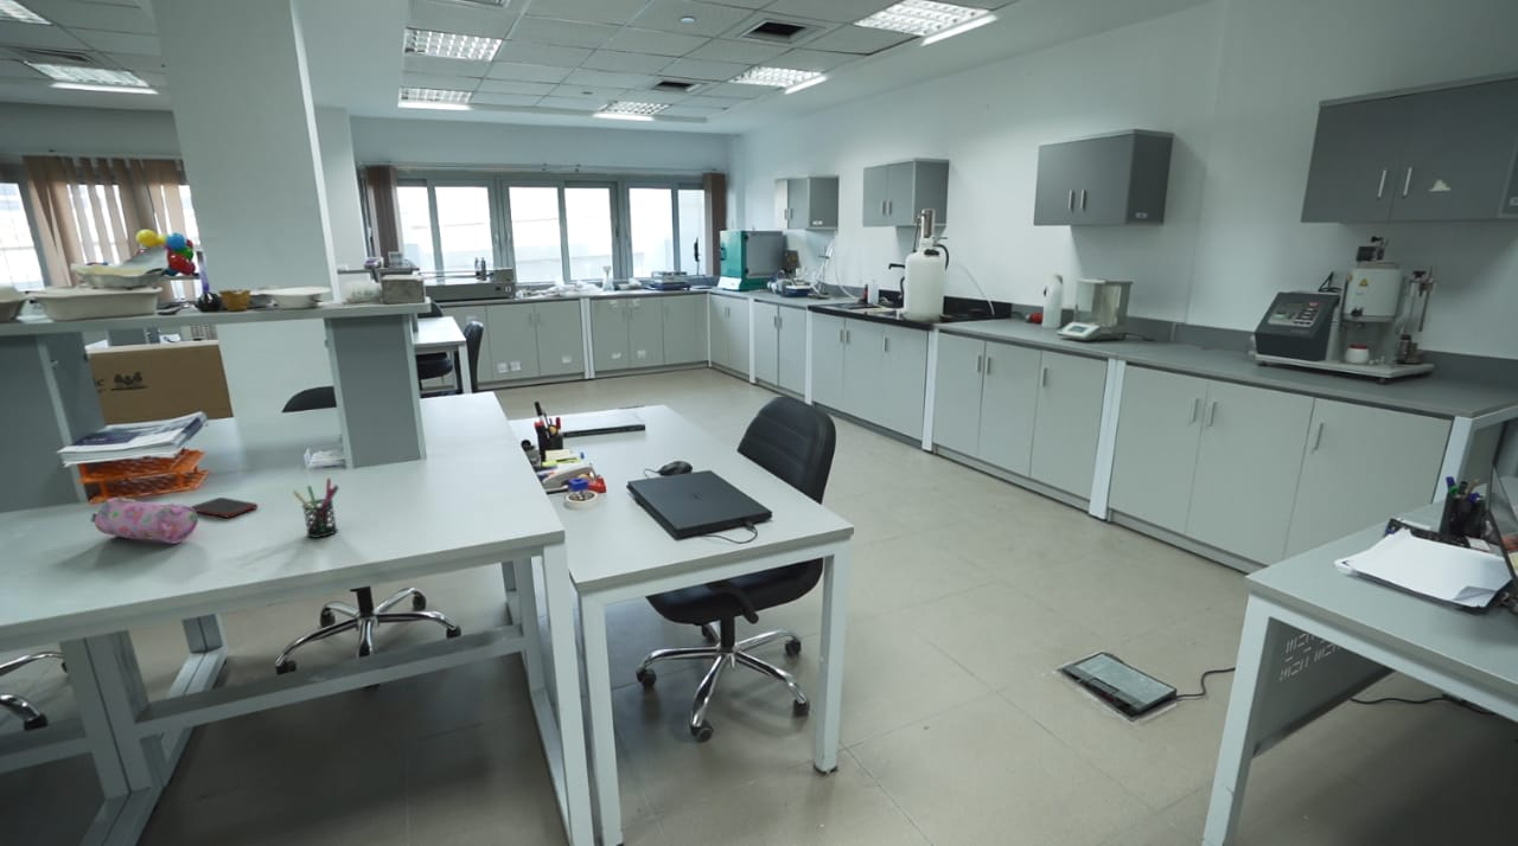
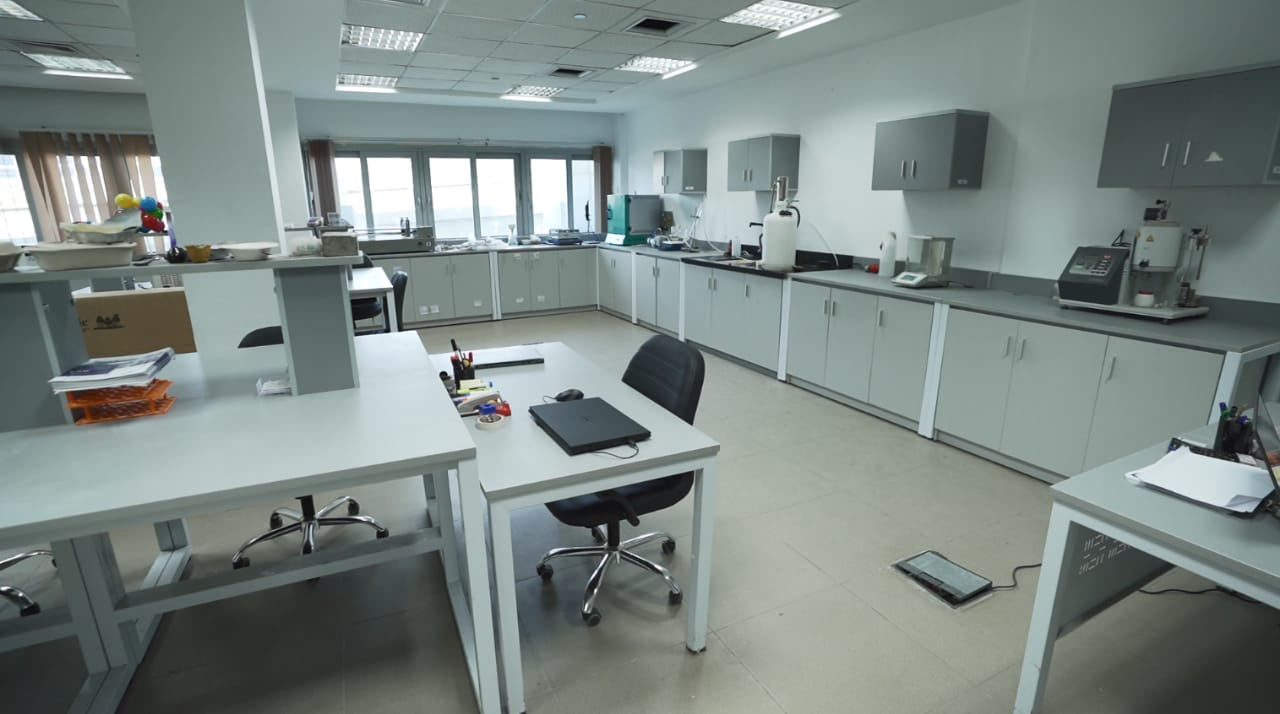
- pen holder (318, 507)
- cell phone (224, 507)
- pencil case (145, 519)
